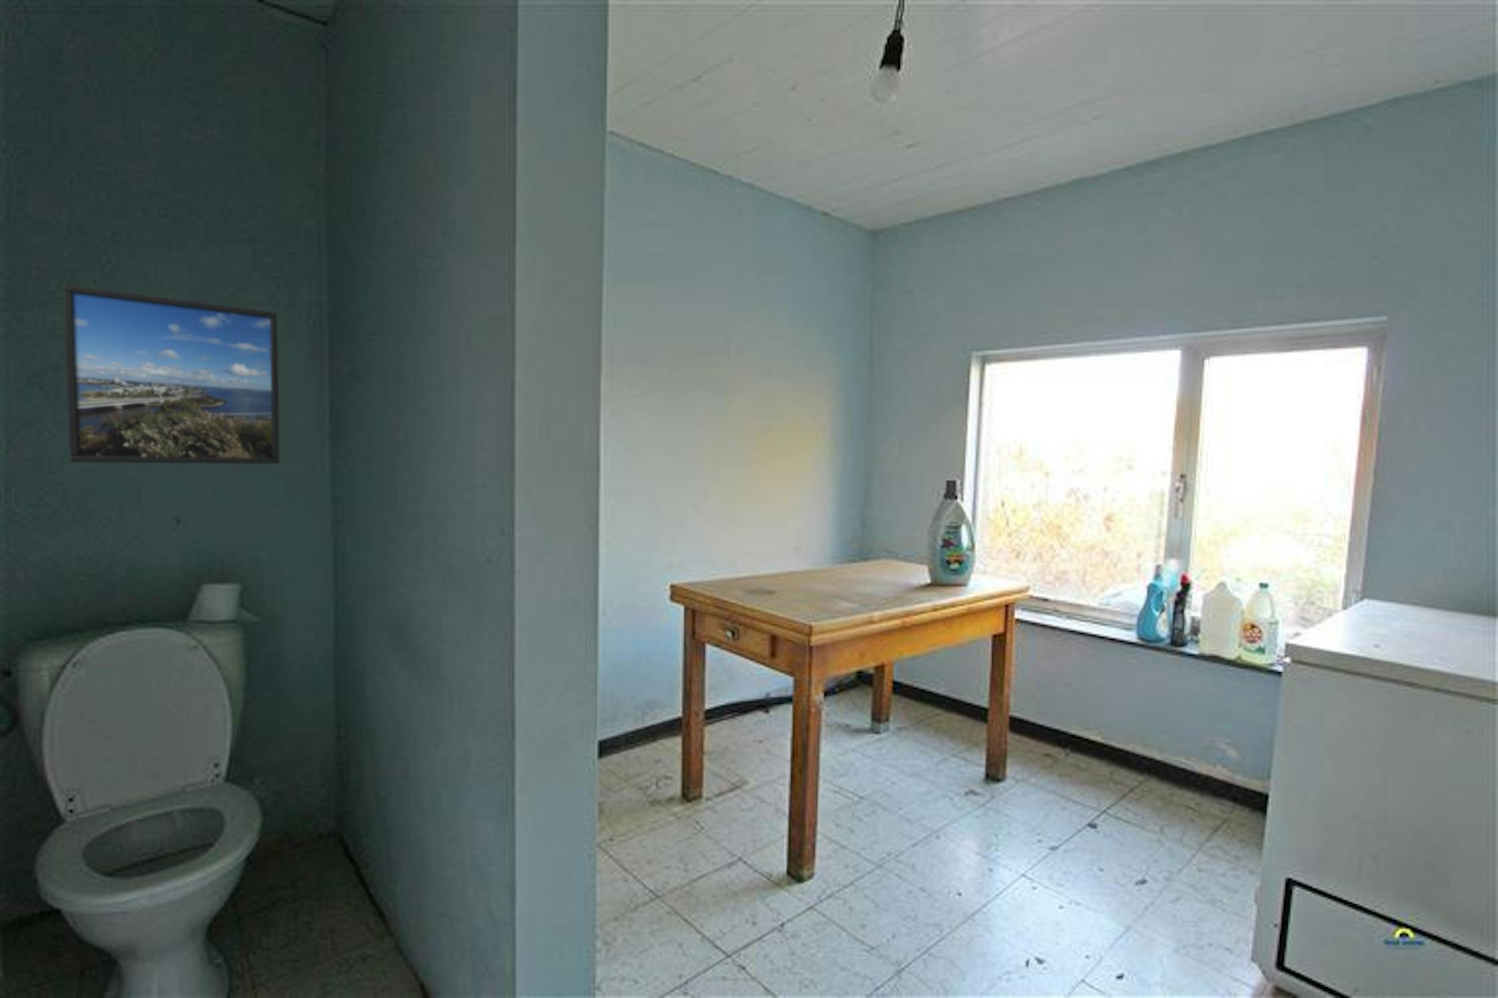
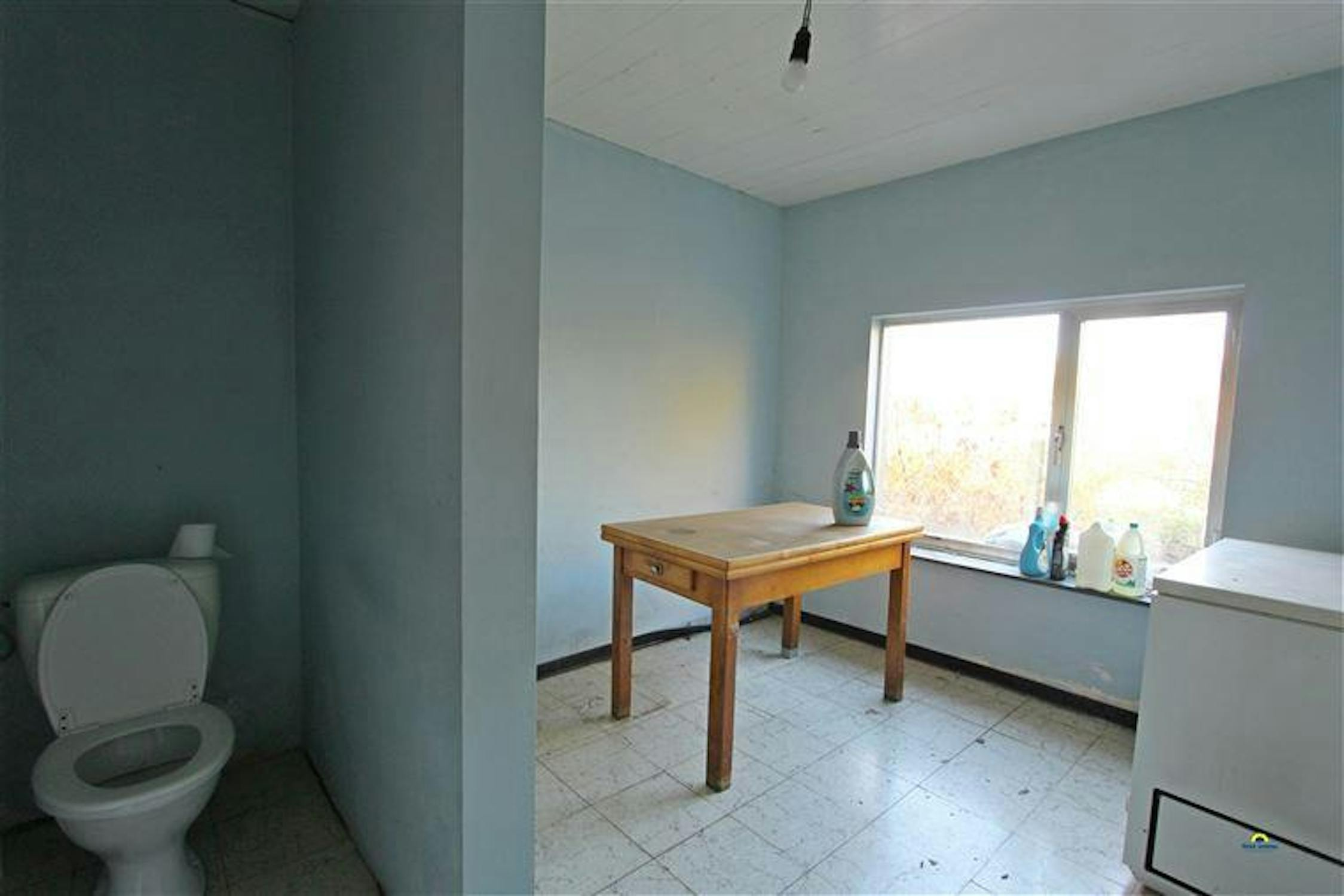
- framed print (181, 382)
